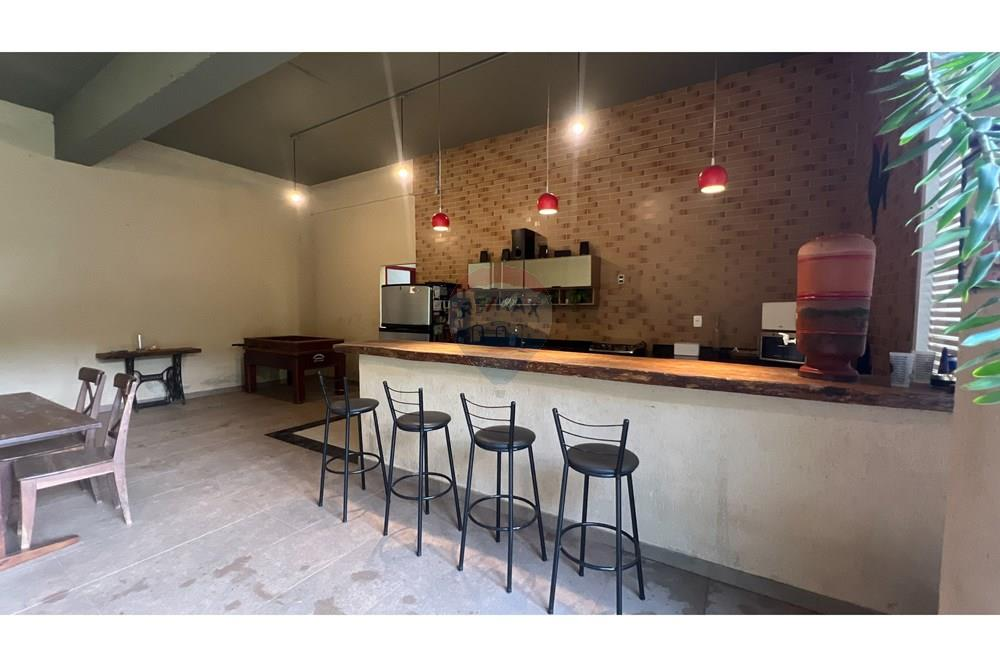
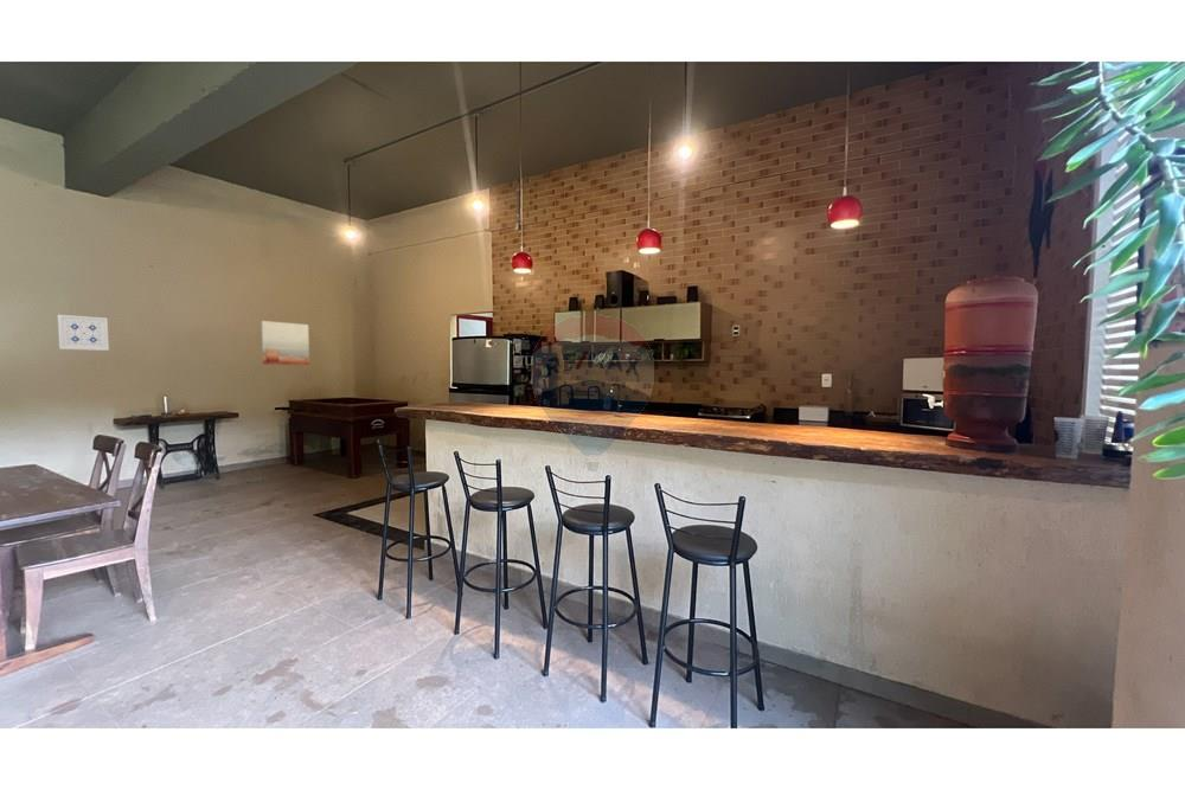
+ wall art (286, 343)
+ wall art (83, 333)
